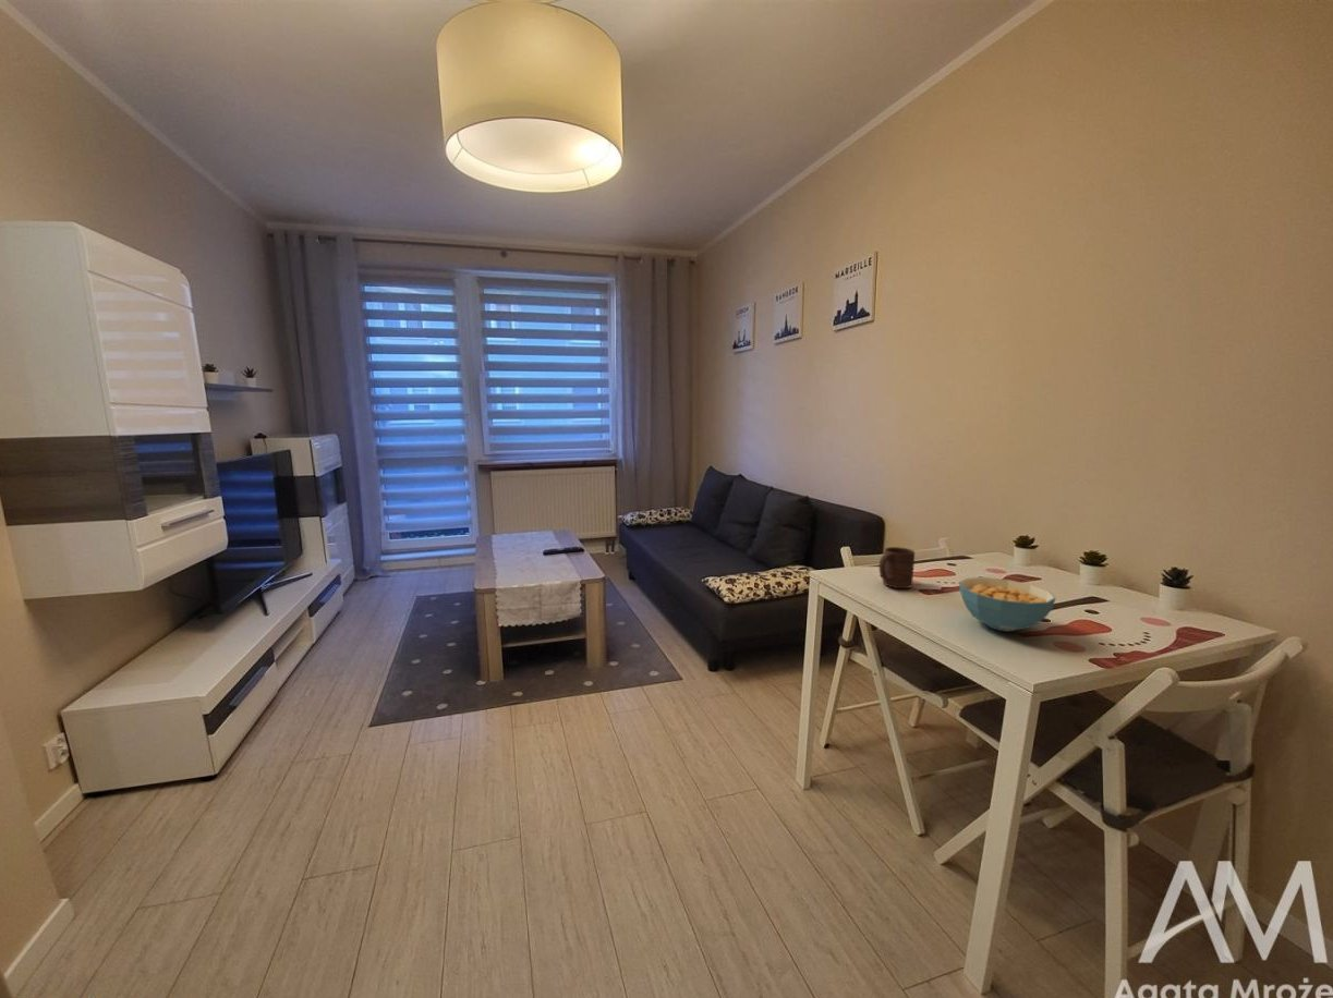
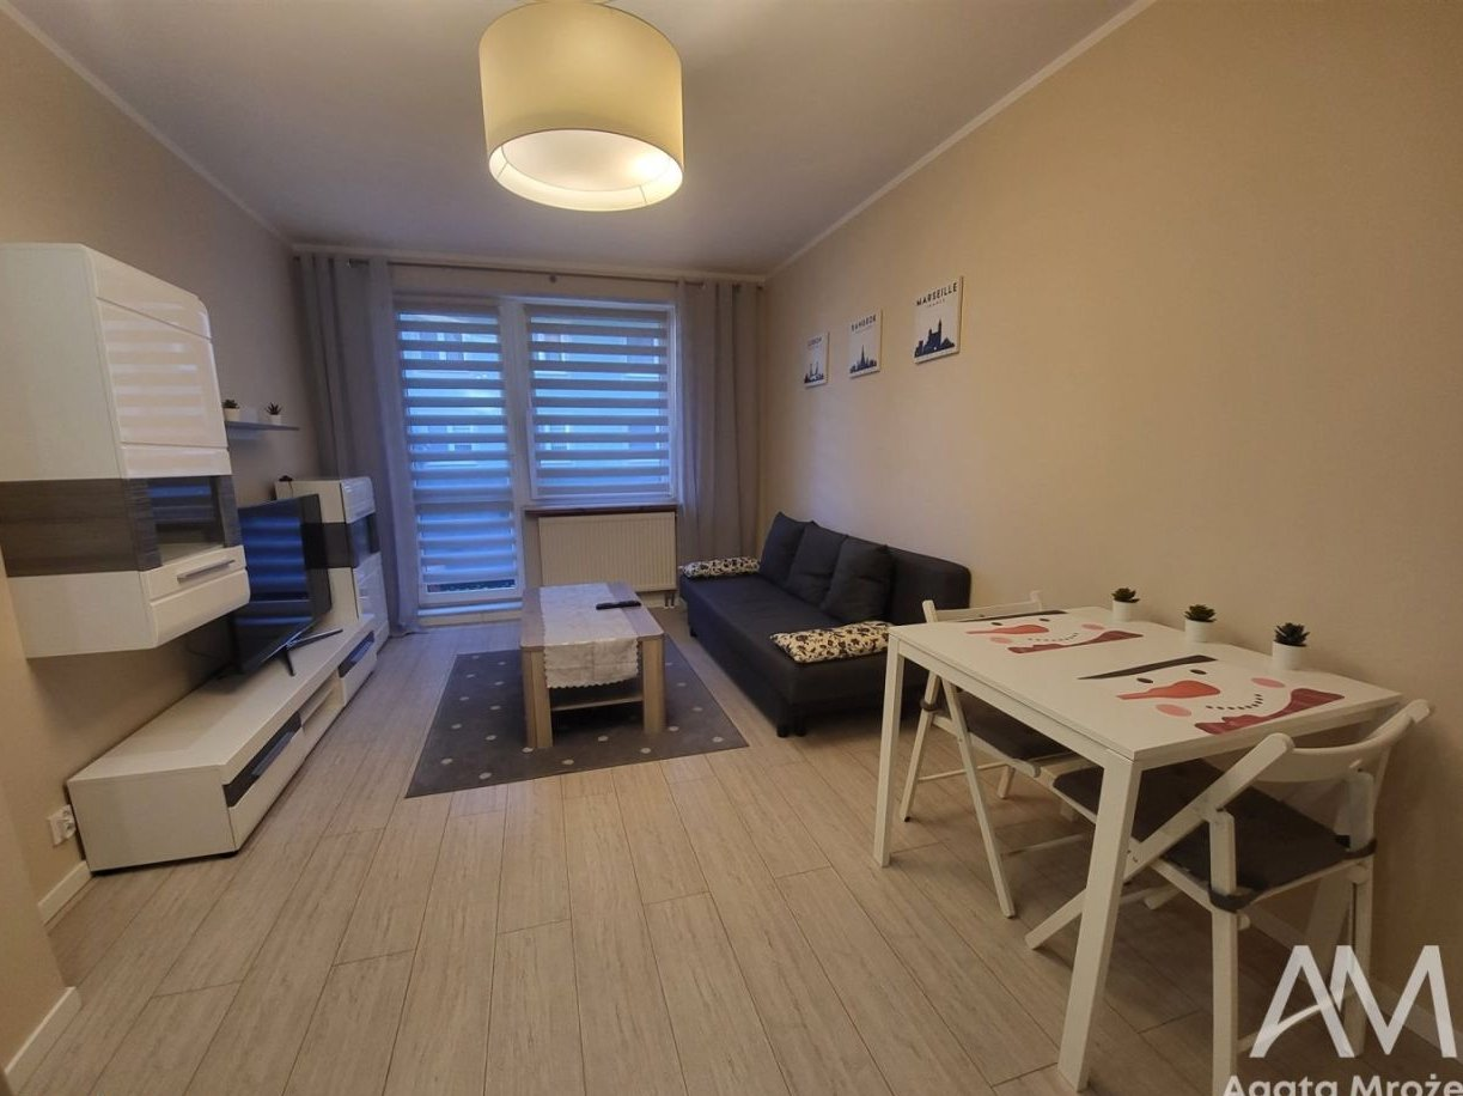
- cereal bowl (1003, 608)
- cup (896, 568)
